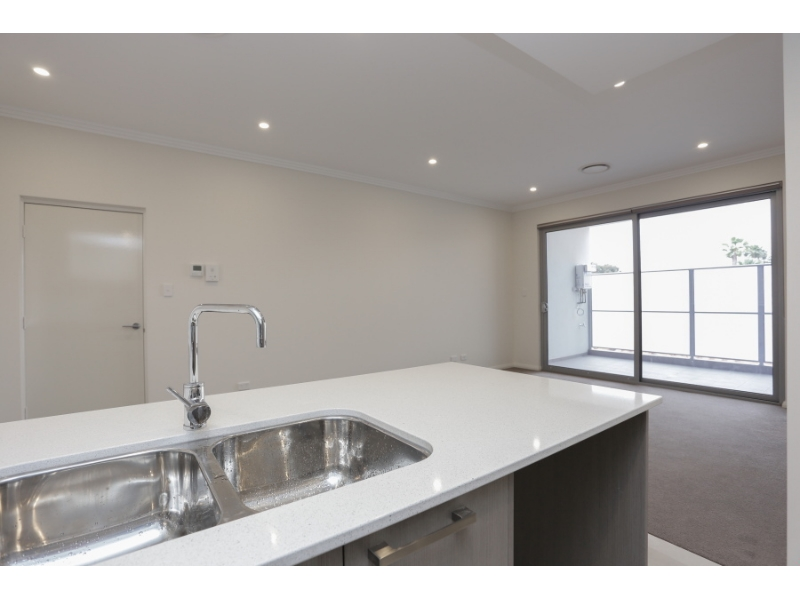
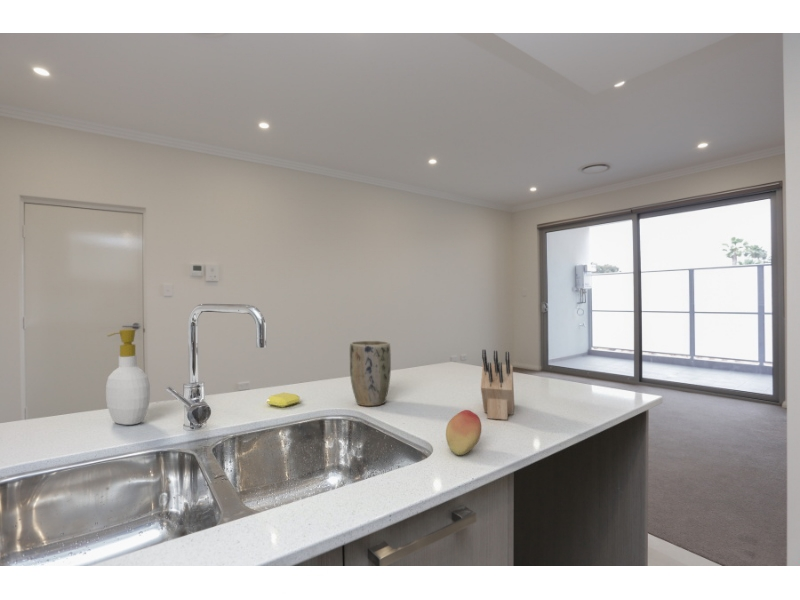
+ soap bar (283, 399)
+ plant pot (370, 372)
+ knife block (498, 379)
+ soap bottle (126, 376)
+ fruit (464, 431)
